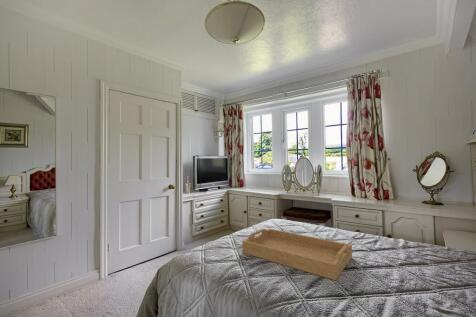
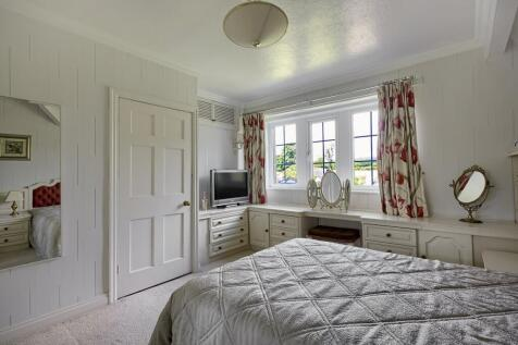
- serving tray (295, 246)
